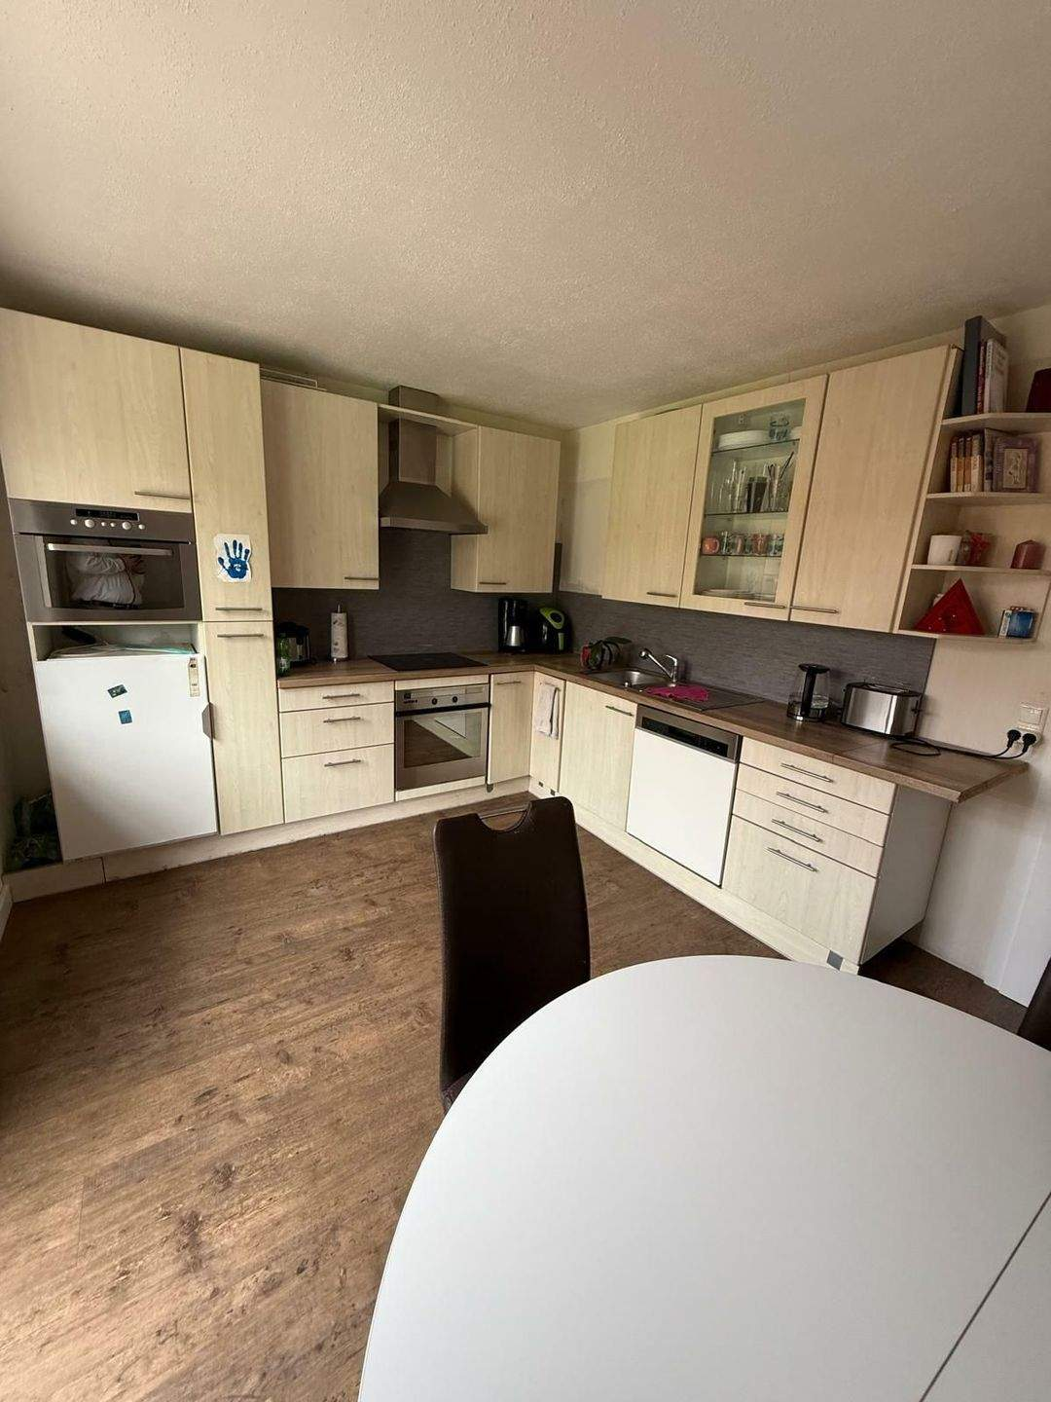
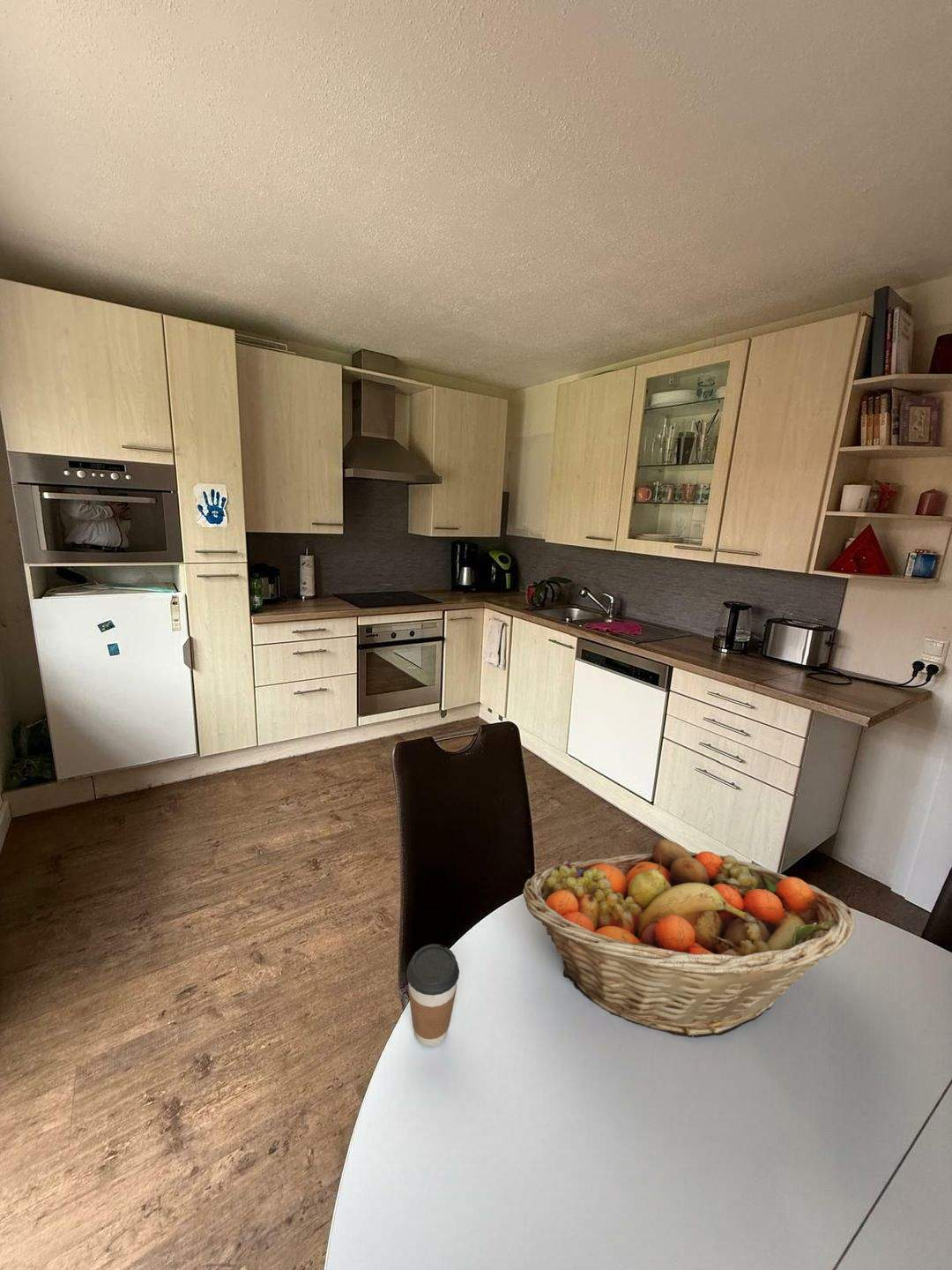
+ fruit basket (674, 917)
+ coffee cup (432, 997)
